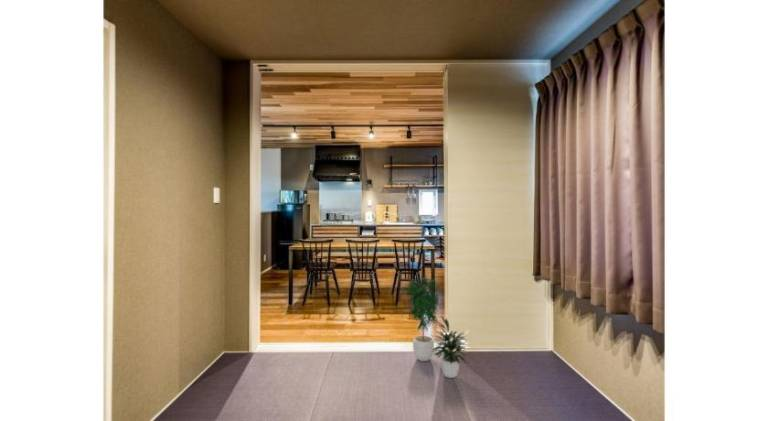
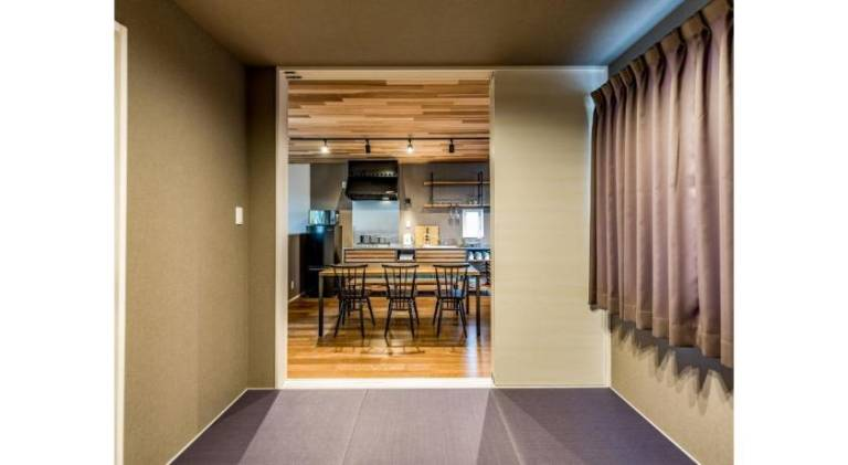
- potted plant (434, 320)
